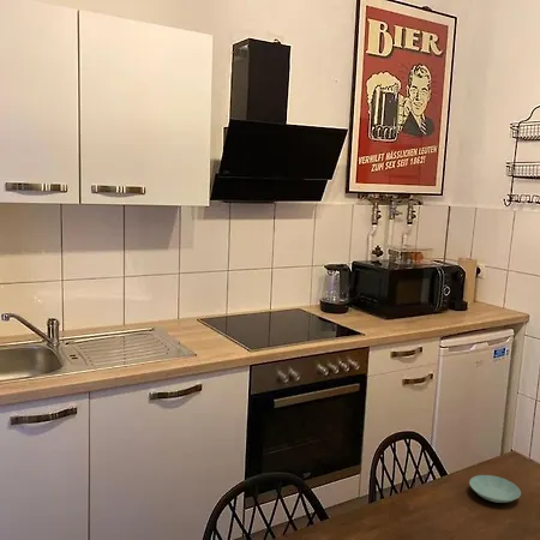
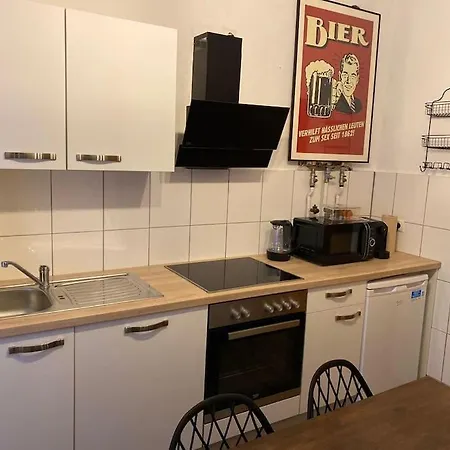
- saucer (493, 491)
